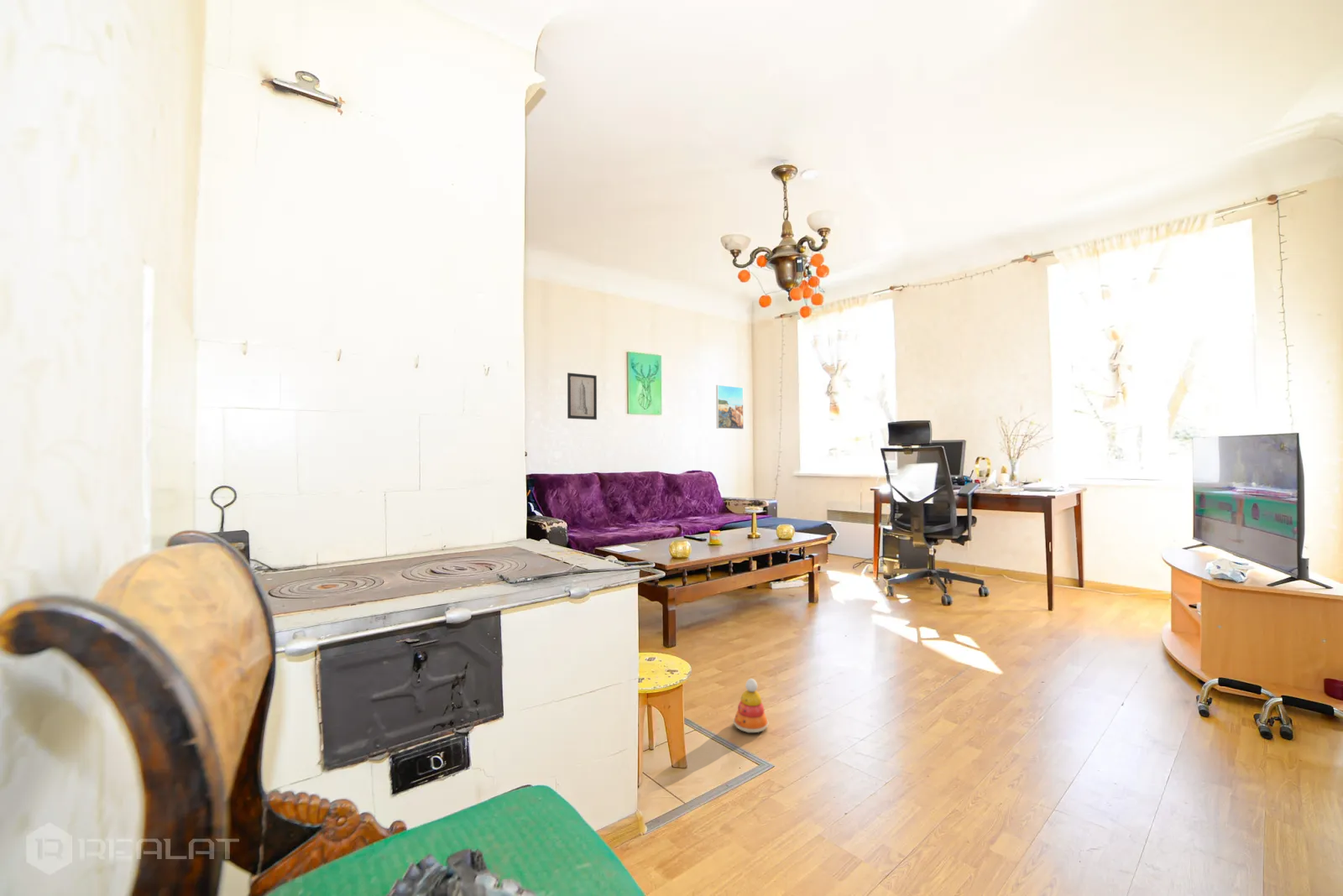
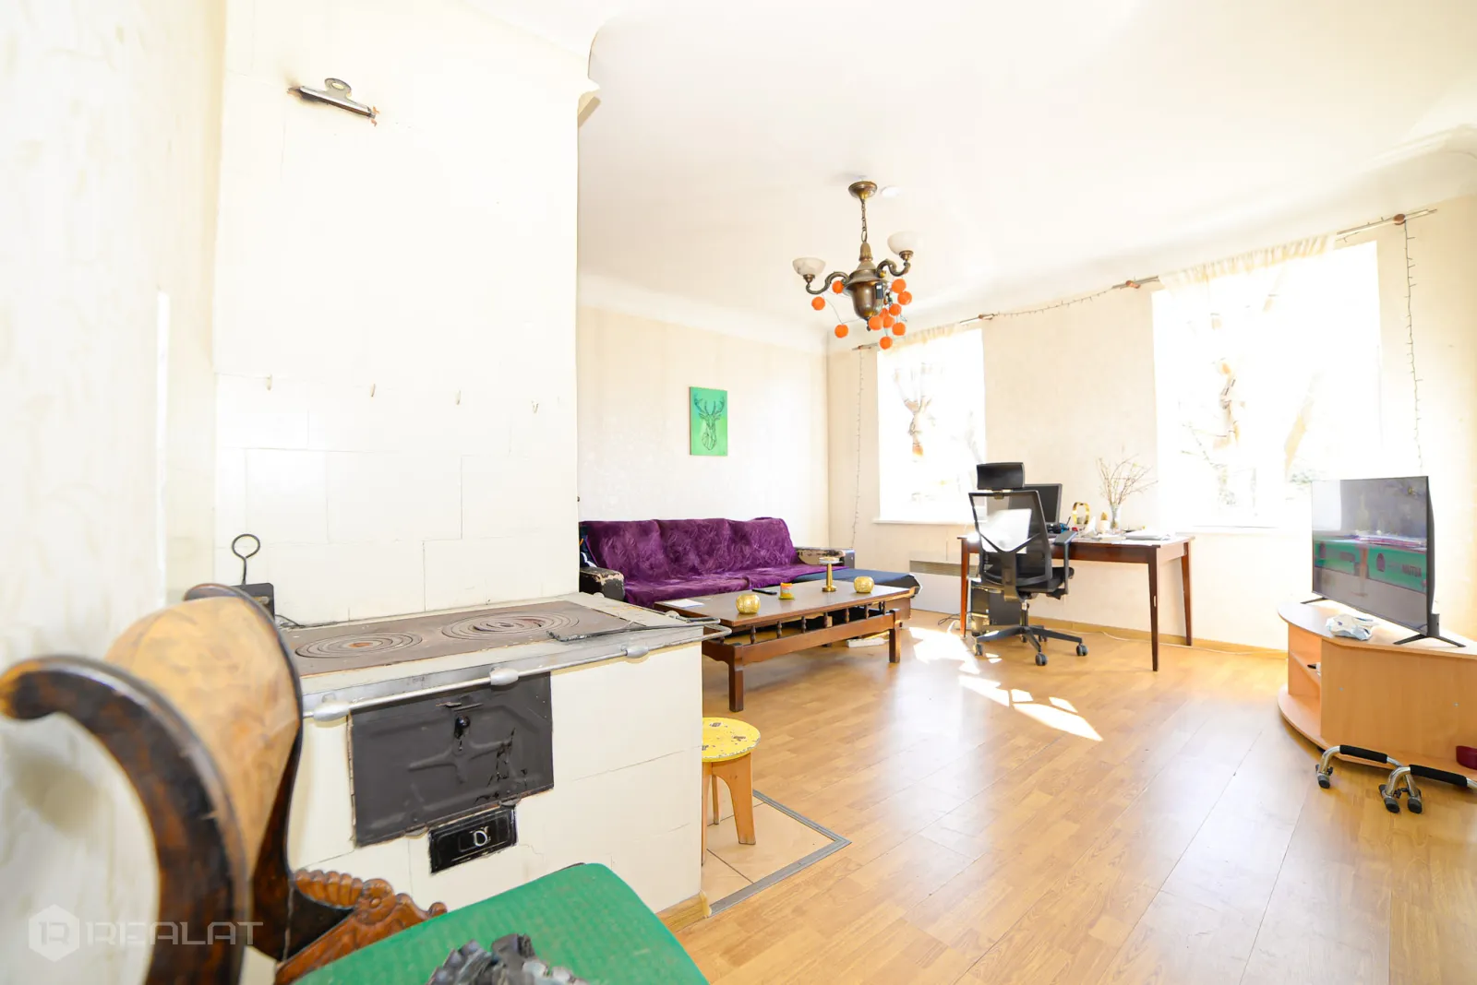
- wall art (582, 396)
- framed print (729, 407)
- stacking toy (750, 702)
